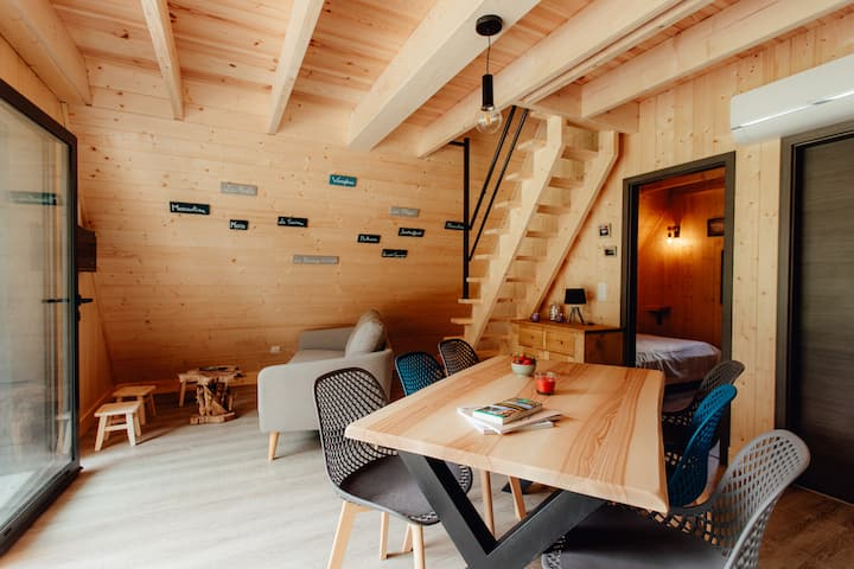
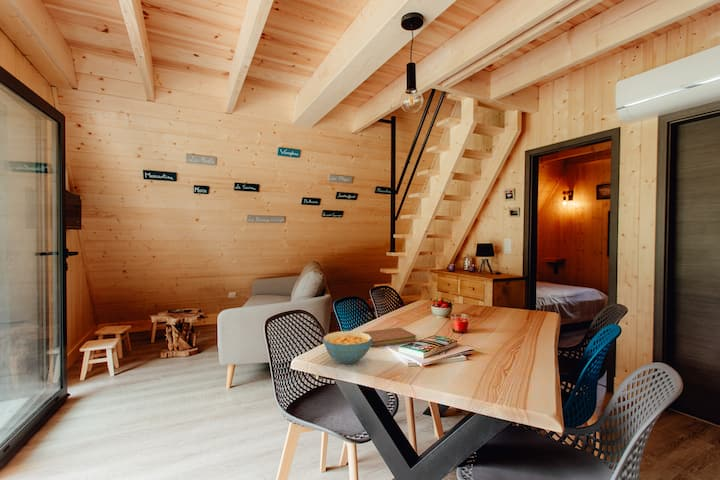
+ cereal bowl (347, 349)
+ notebook (386, 336)
